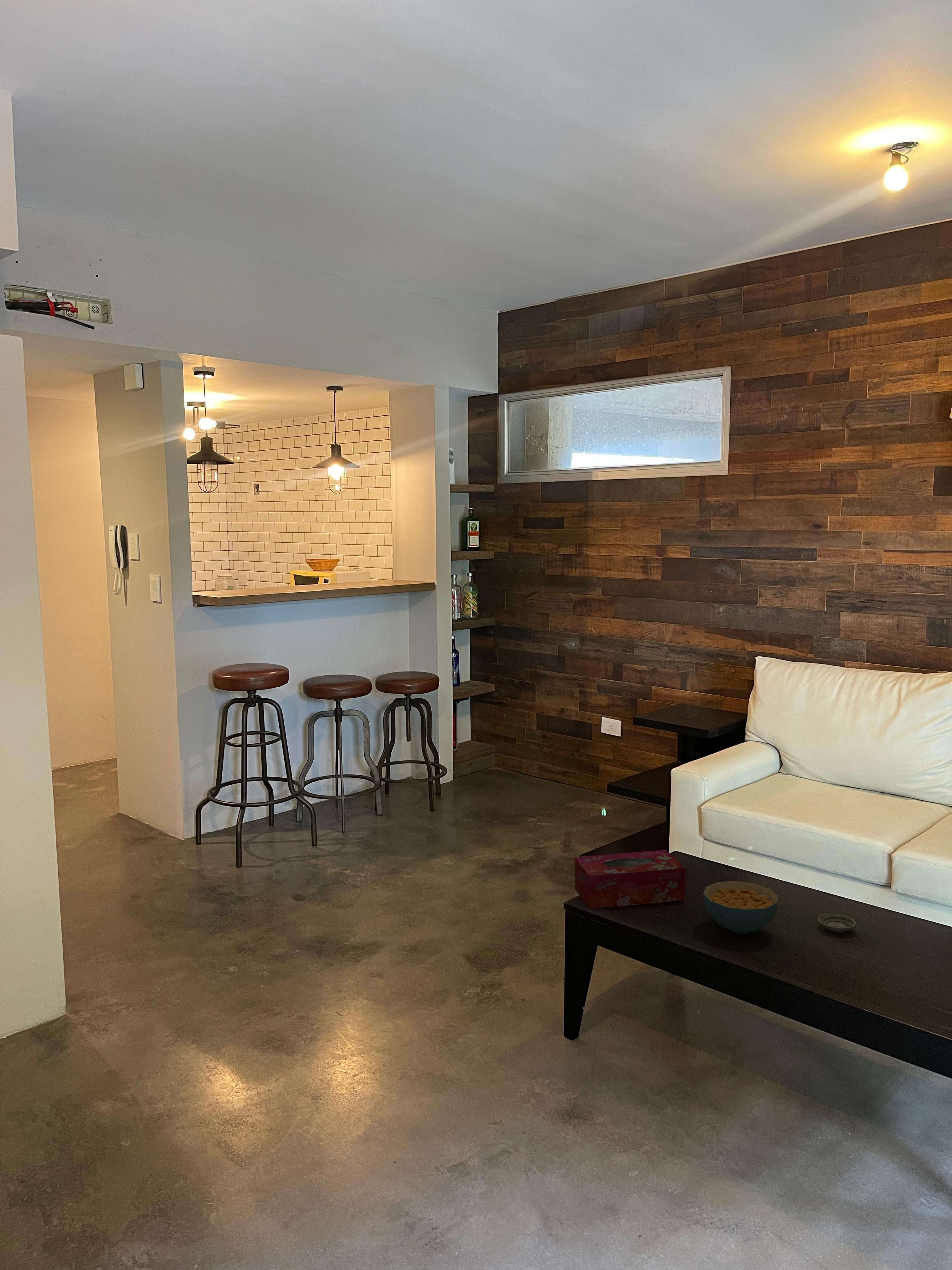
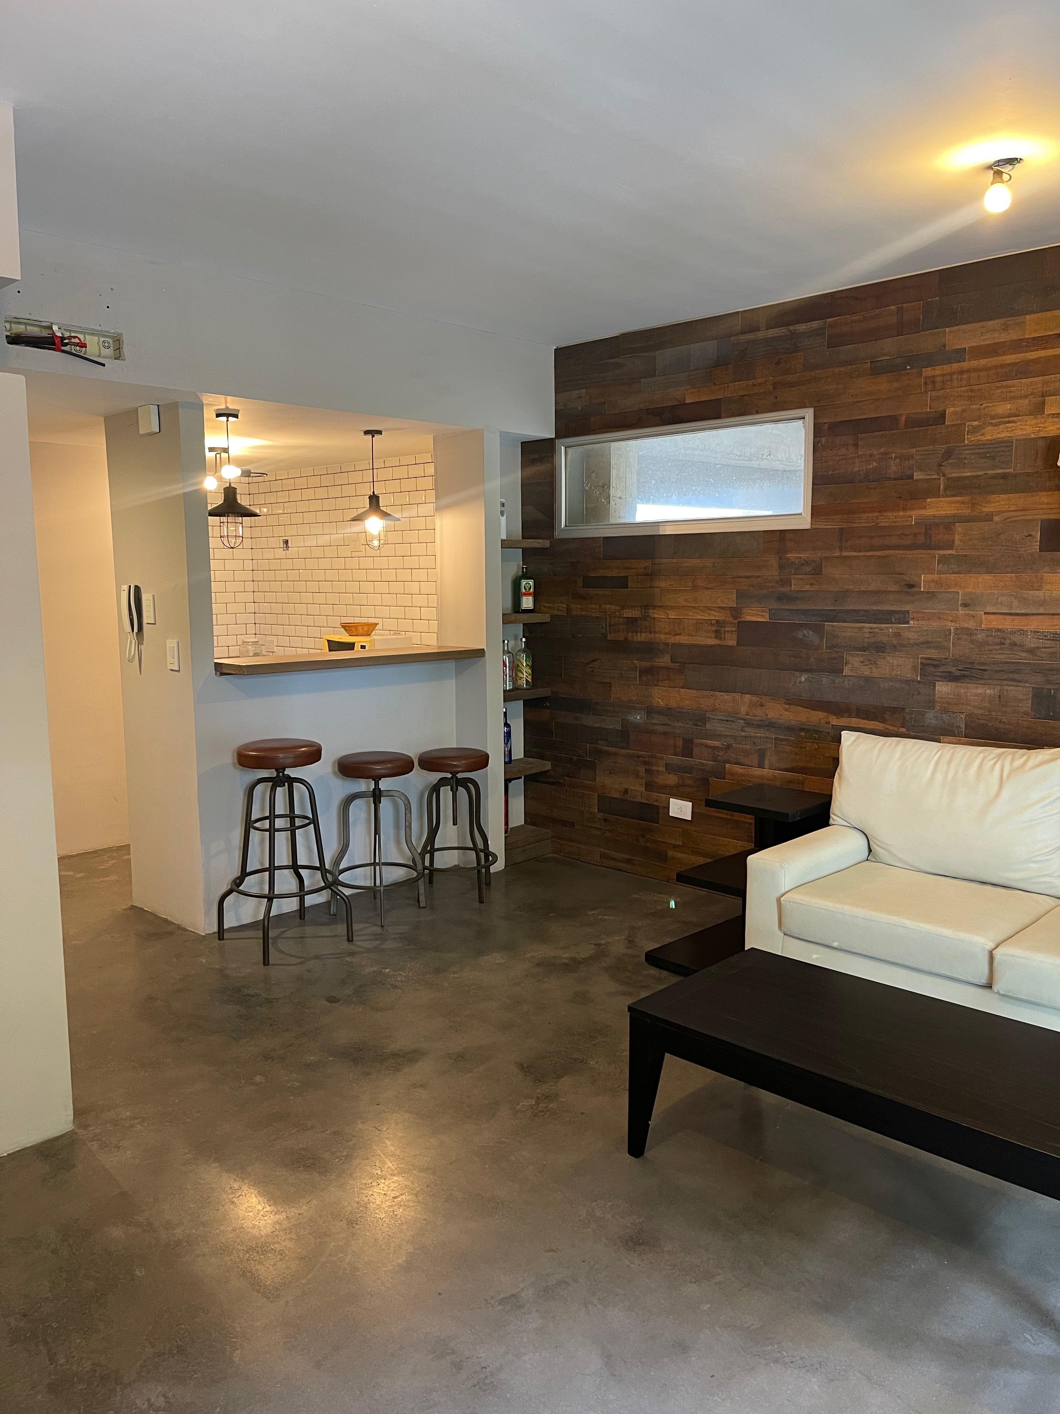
- cereal bowl (740, 912)
- tissue box (629, 878)
- saucer (836, 924)
